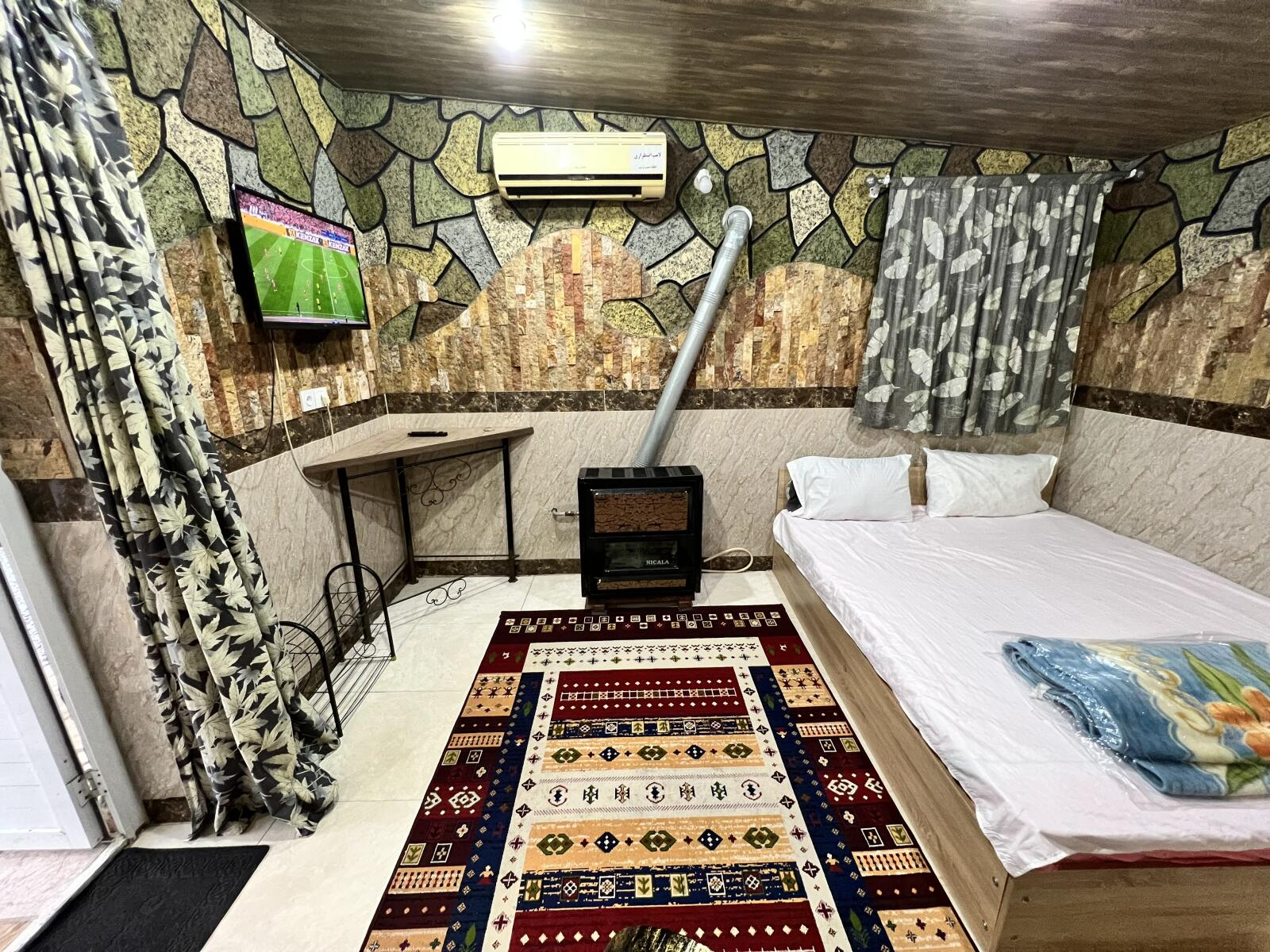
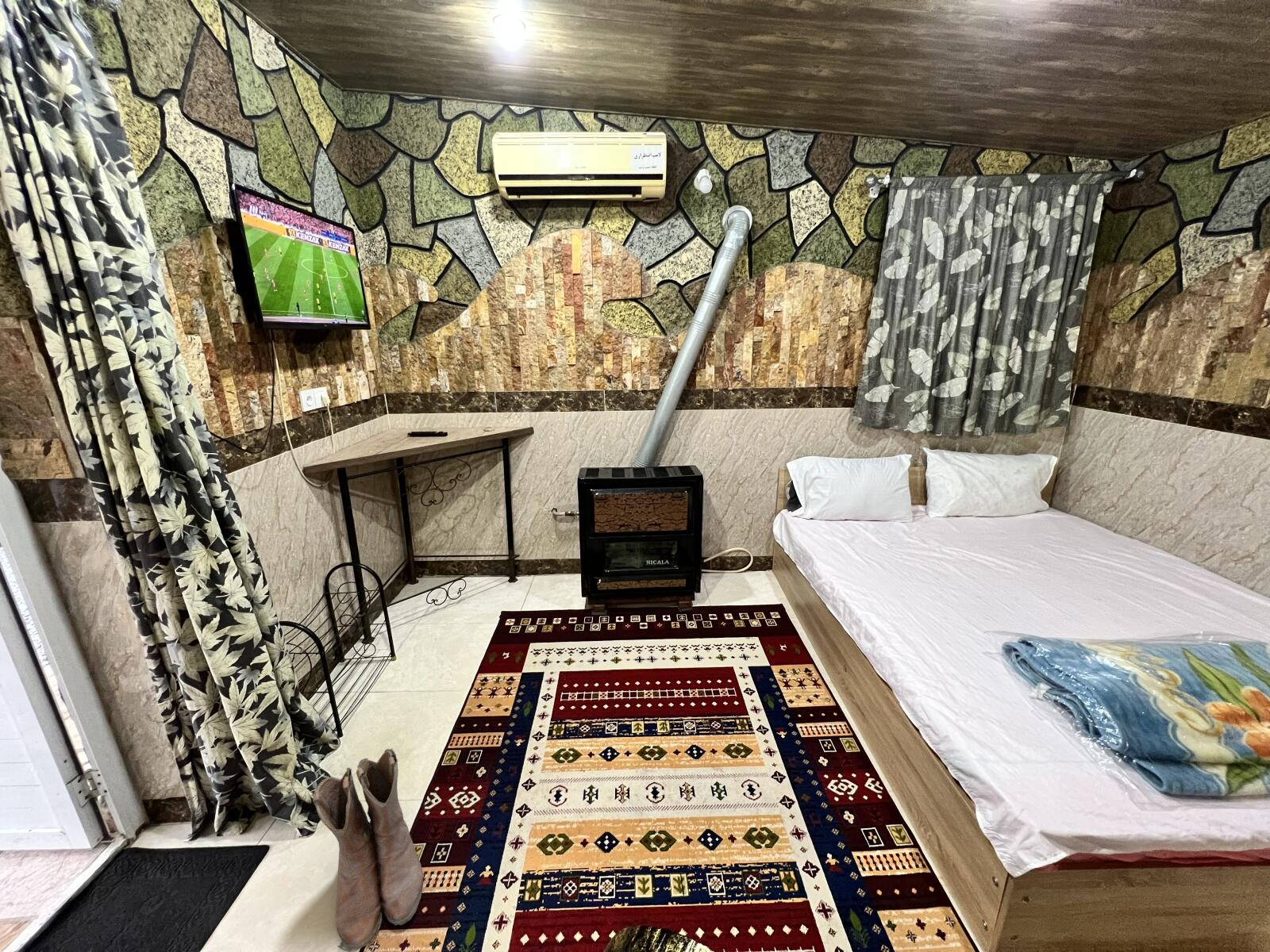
+ boots (370, 838)
